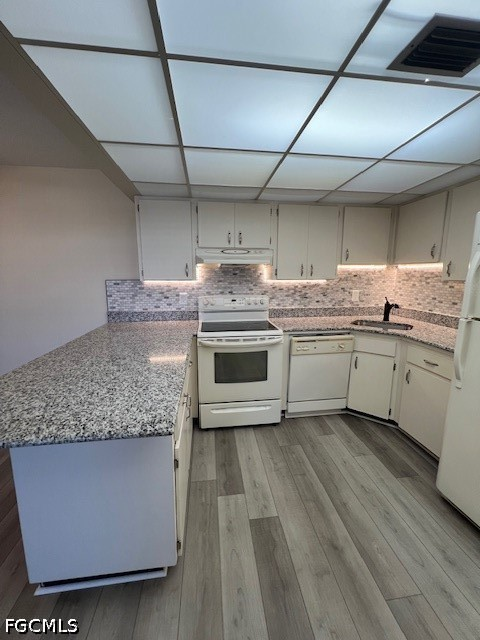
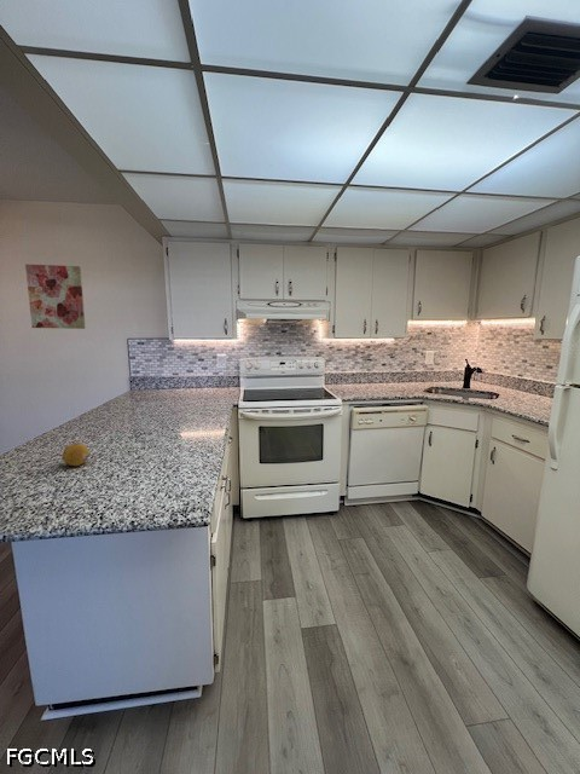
+ wall art (56, 296)
+ fruit (75, 454)
